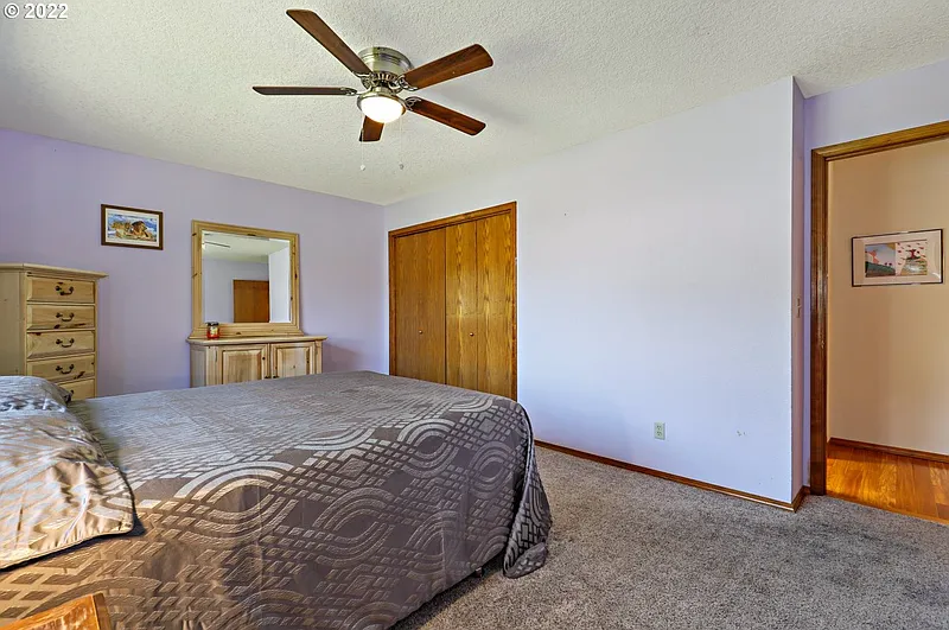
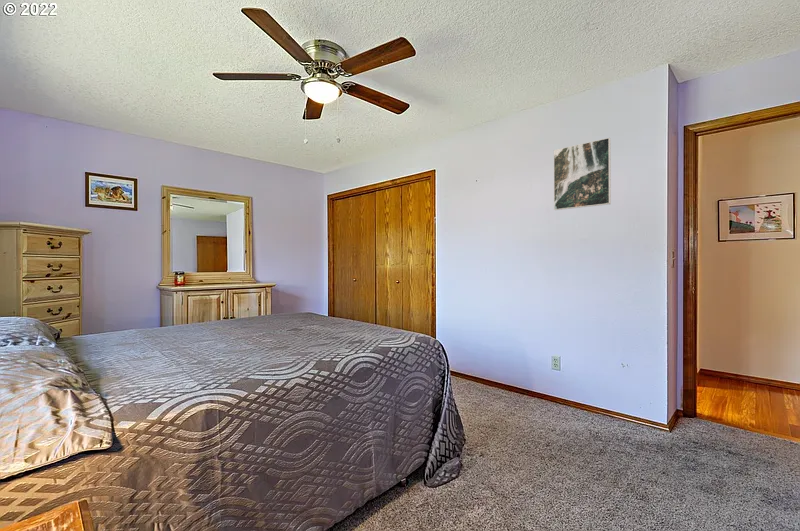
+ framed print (580, 175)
